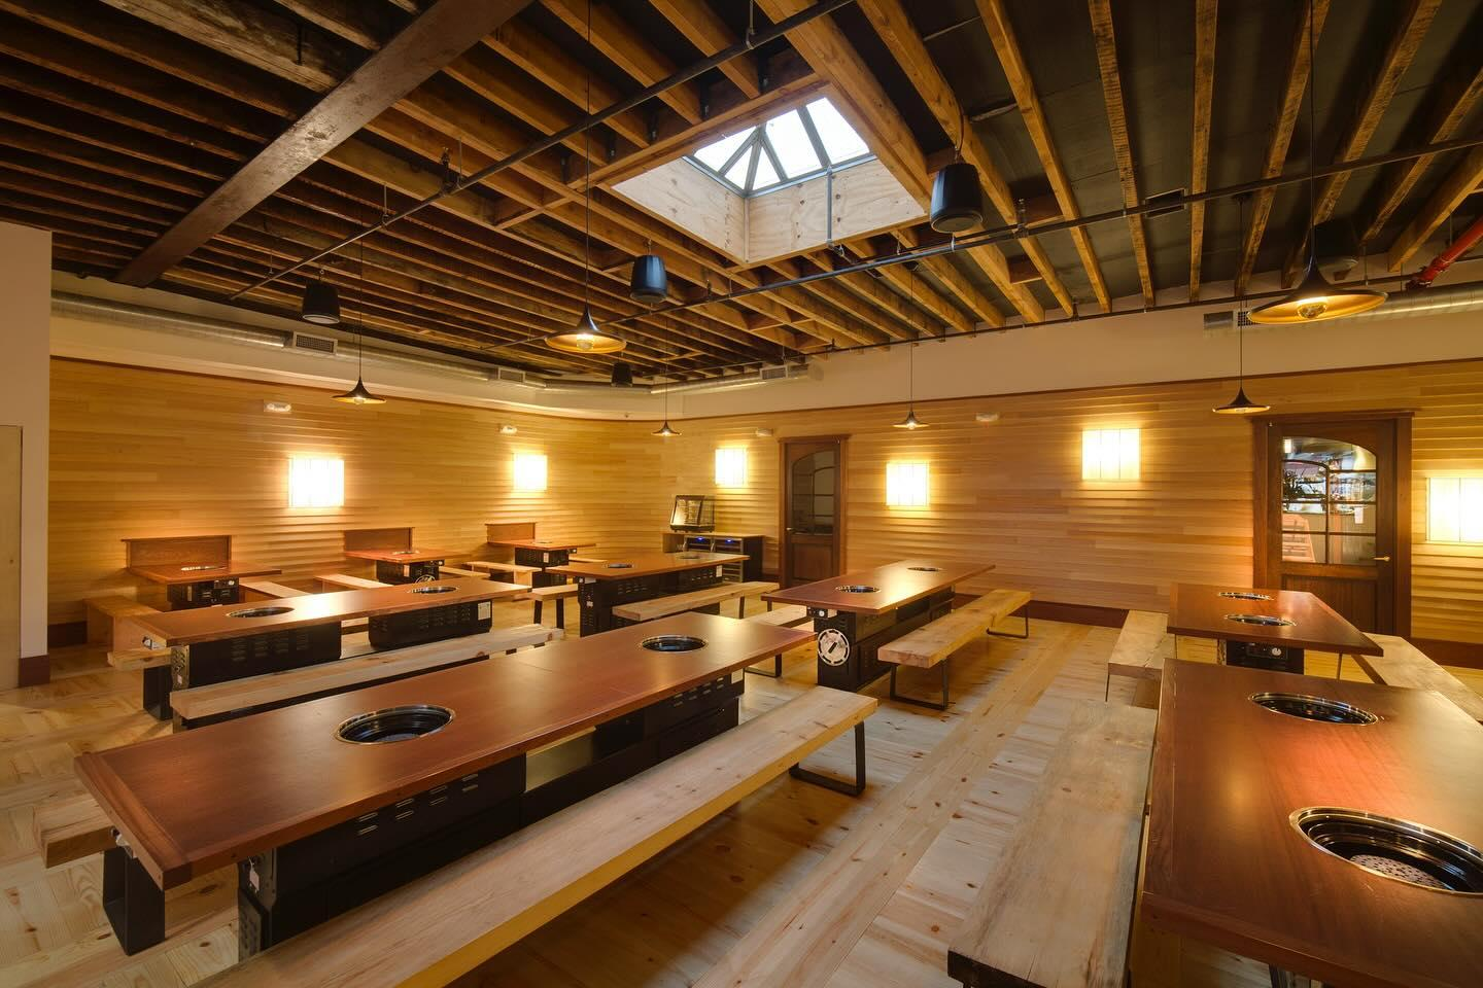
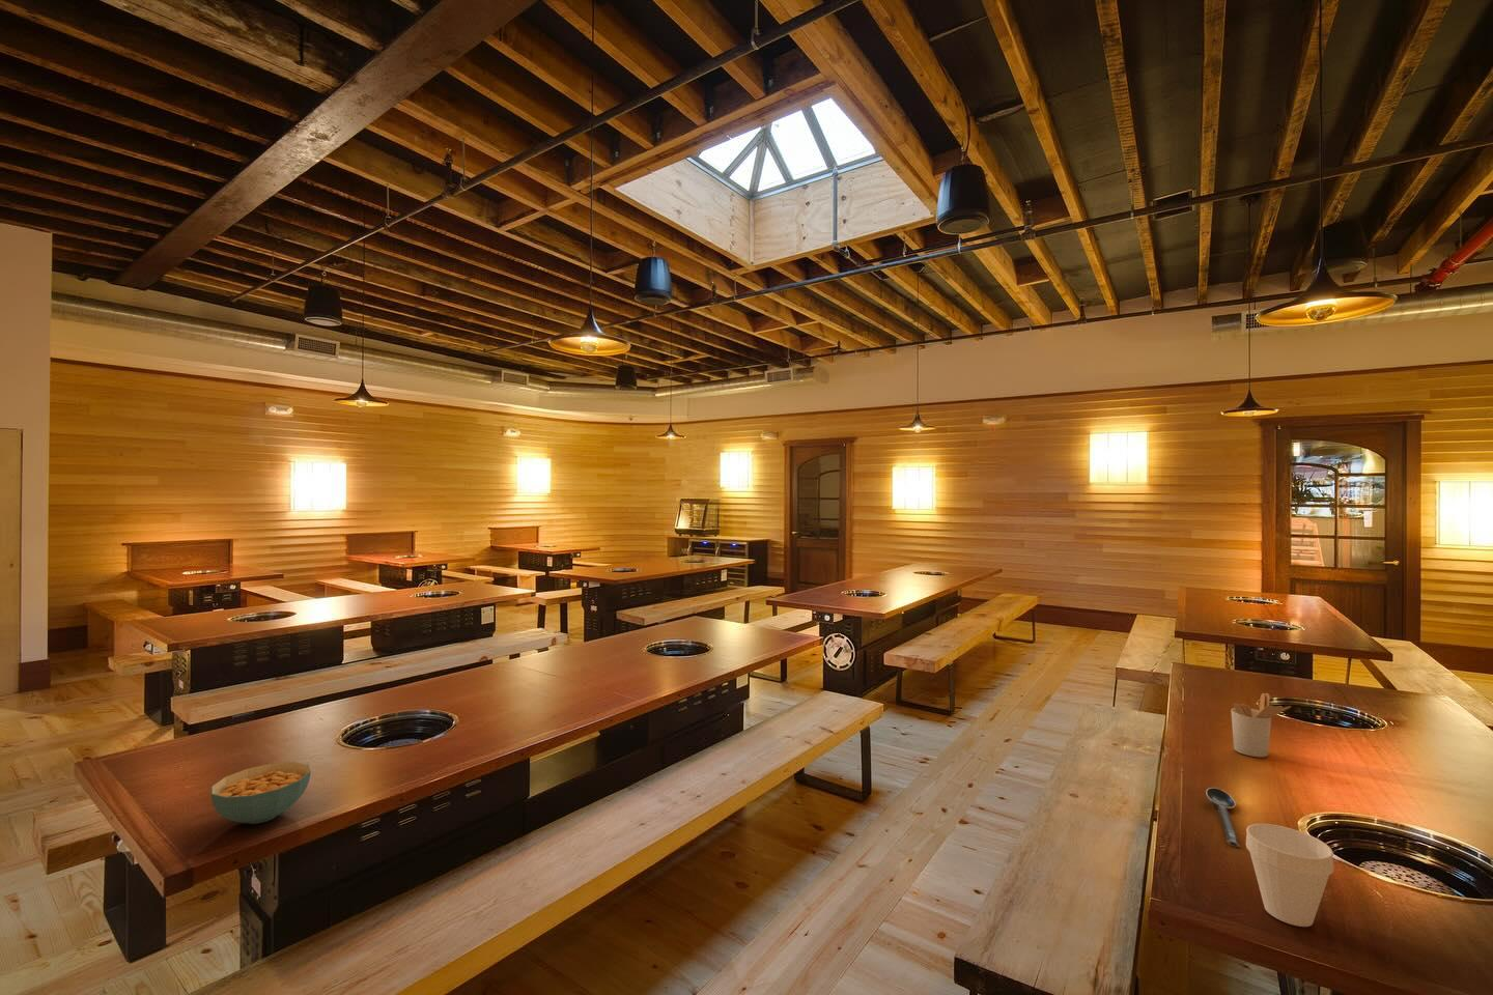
+ spoon (1221, 814)
+ cup (1287, 877)
+ utensil holder (1259, 725)
+ cereal bowl (261, 798)
